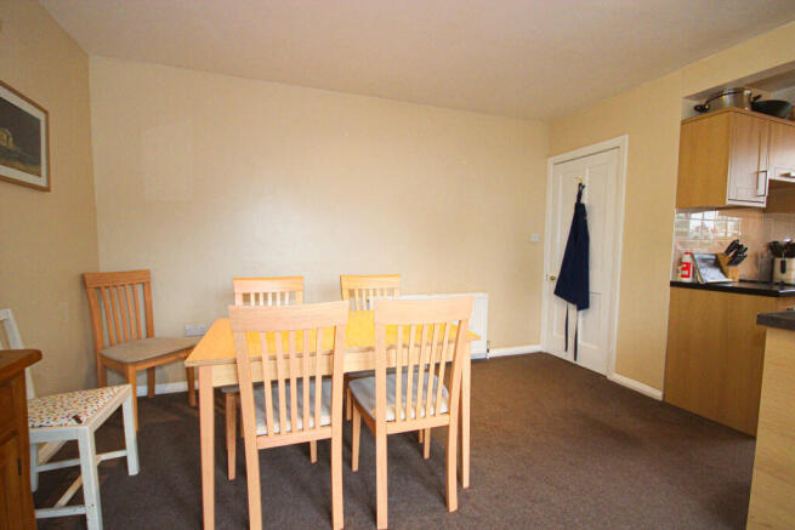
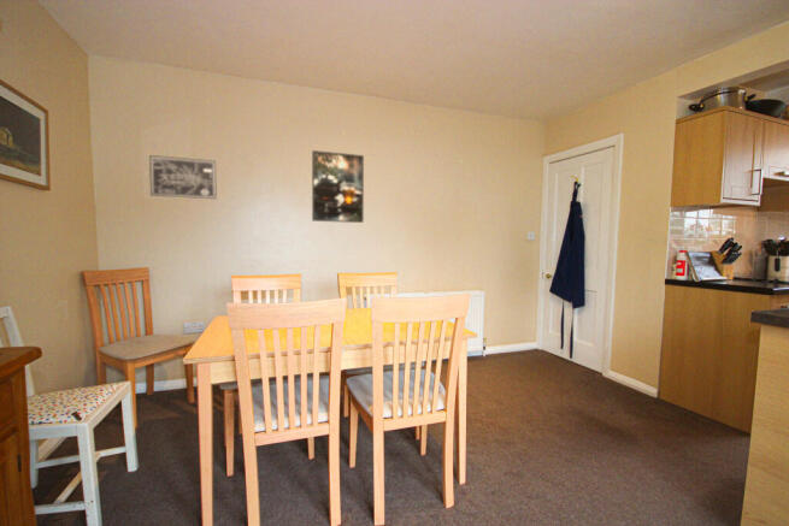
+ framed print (337, 187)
+ wall art (183, 177)
